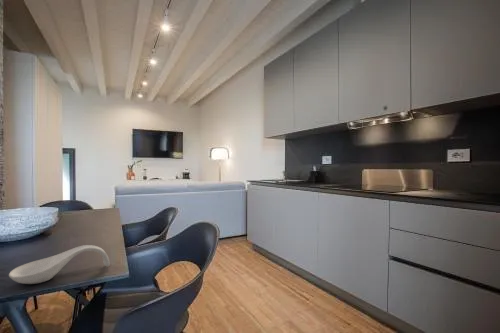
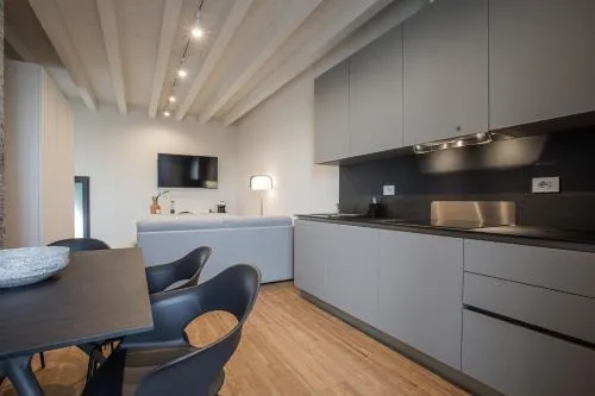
- spoon rest (63, 262)
